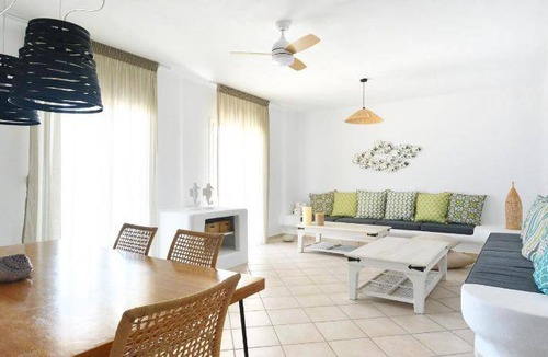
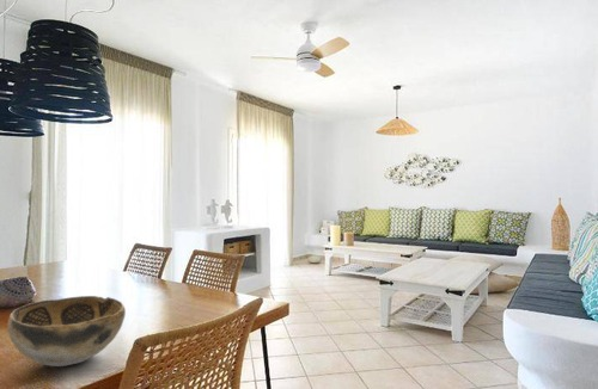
+ decorative bowl (69, 332)
